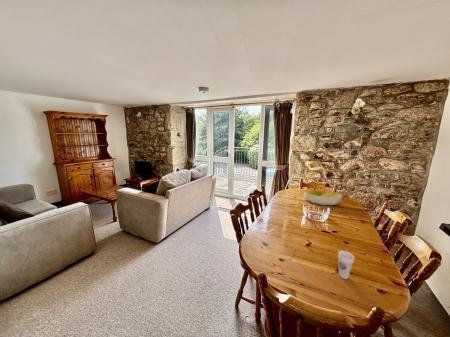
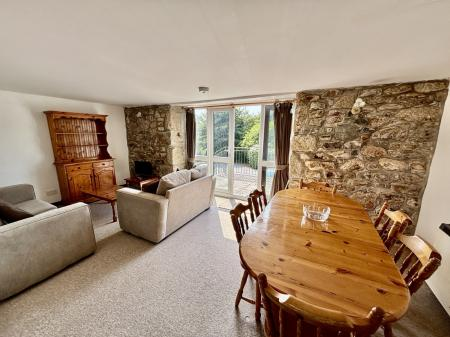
- cup (344, 265)
- fruit bowl (322, 195)
